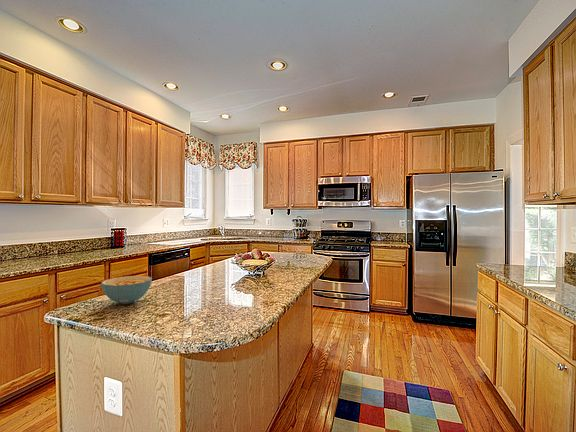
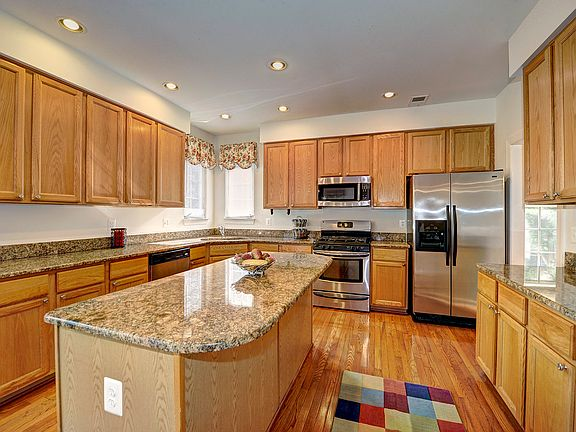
- cereal bowl (127, 291)
